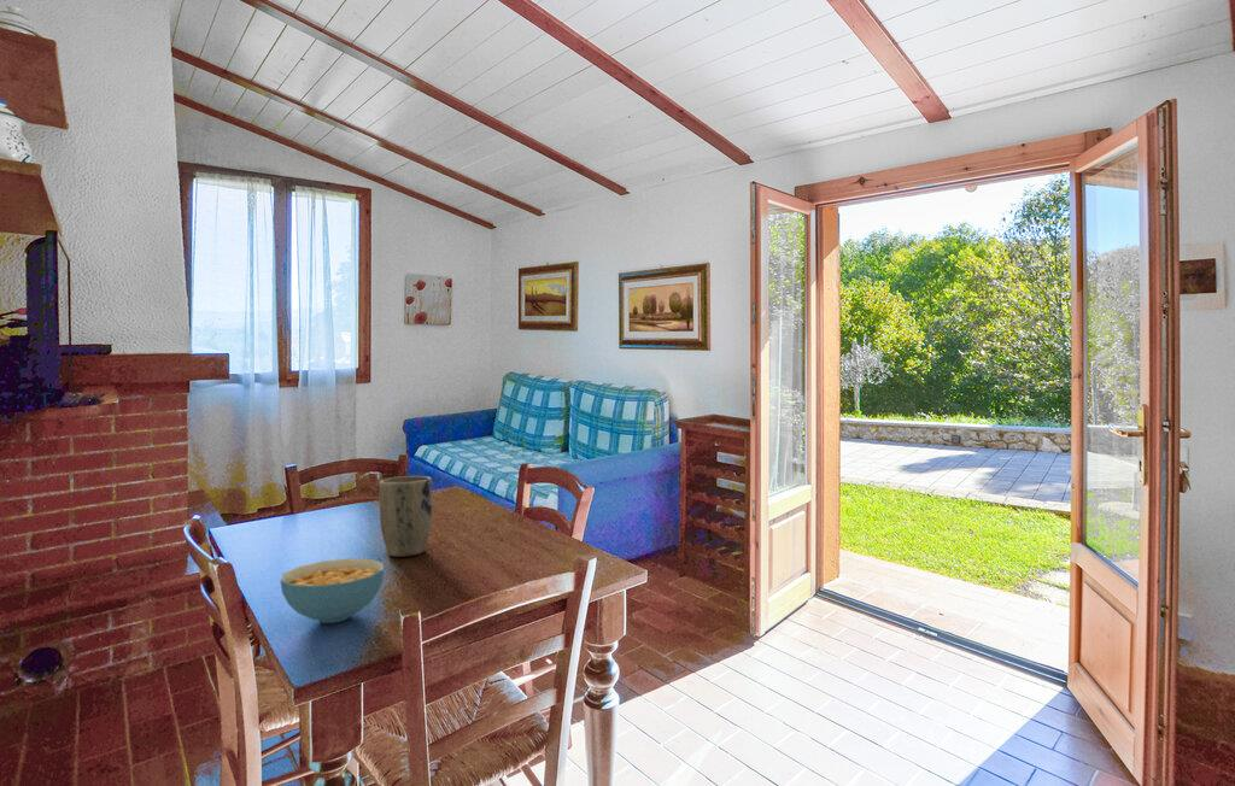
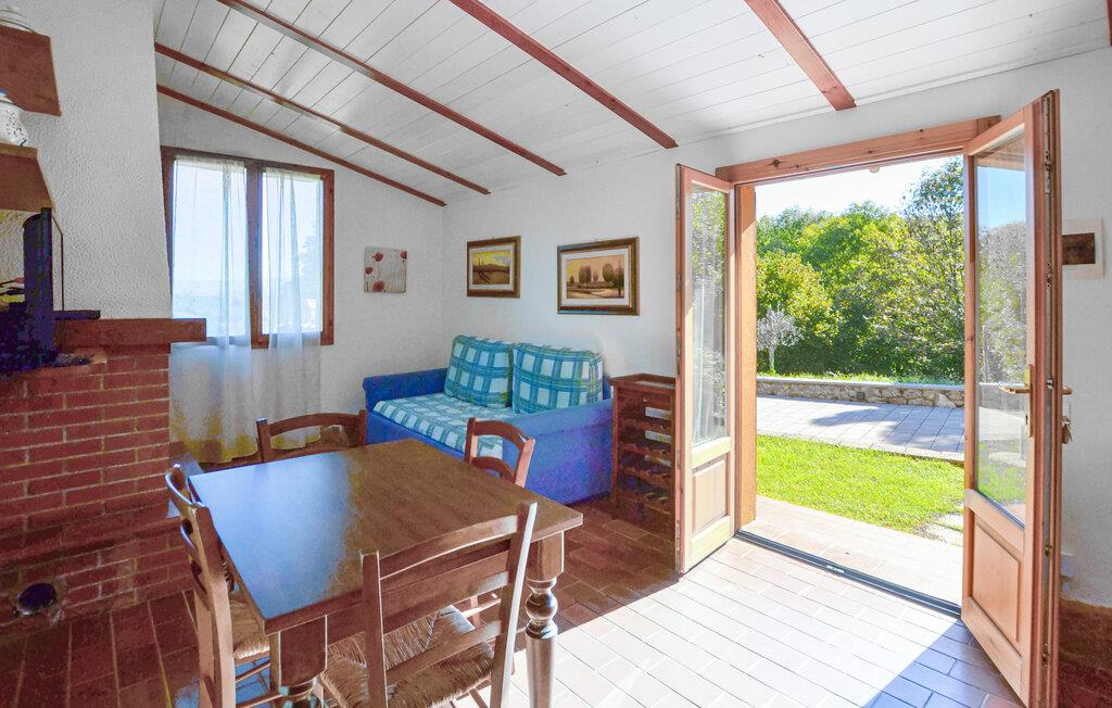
- plant pot (406, 515)
- cereal bowl (334, 594)
